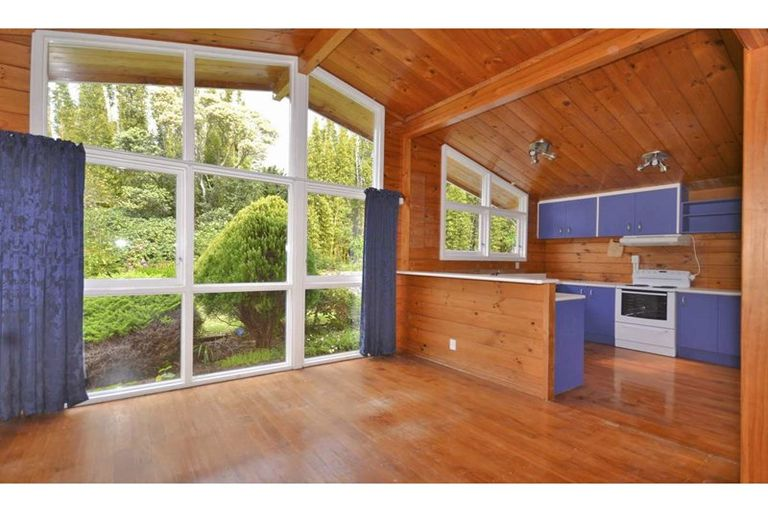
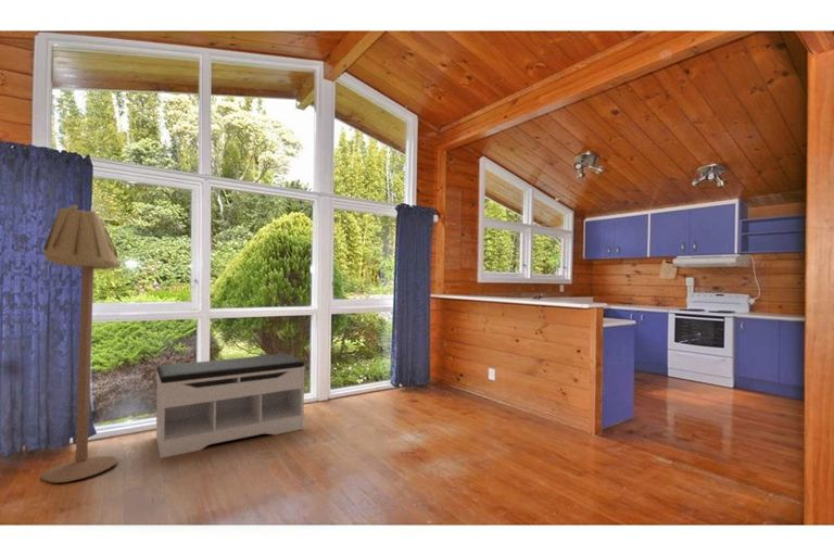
+ bench (232, 397)
+ floor lamp (83, 334)
